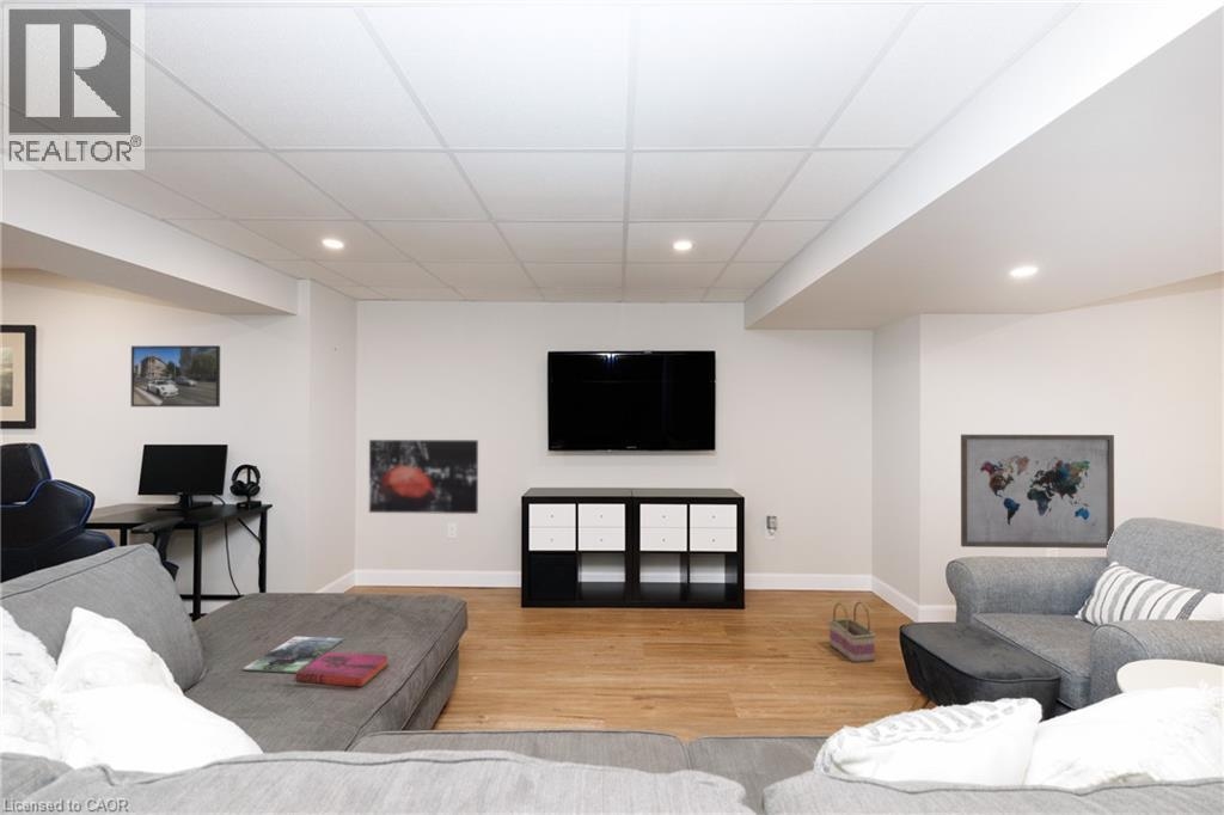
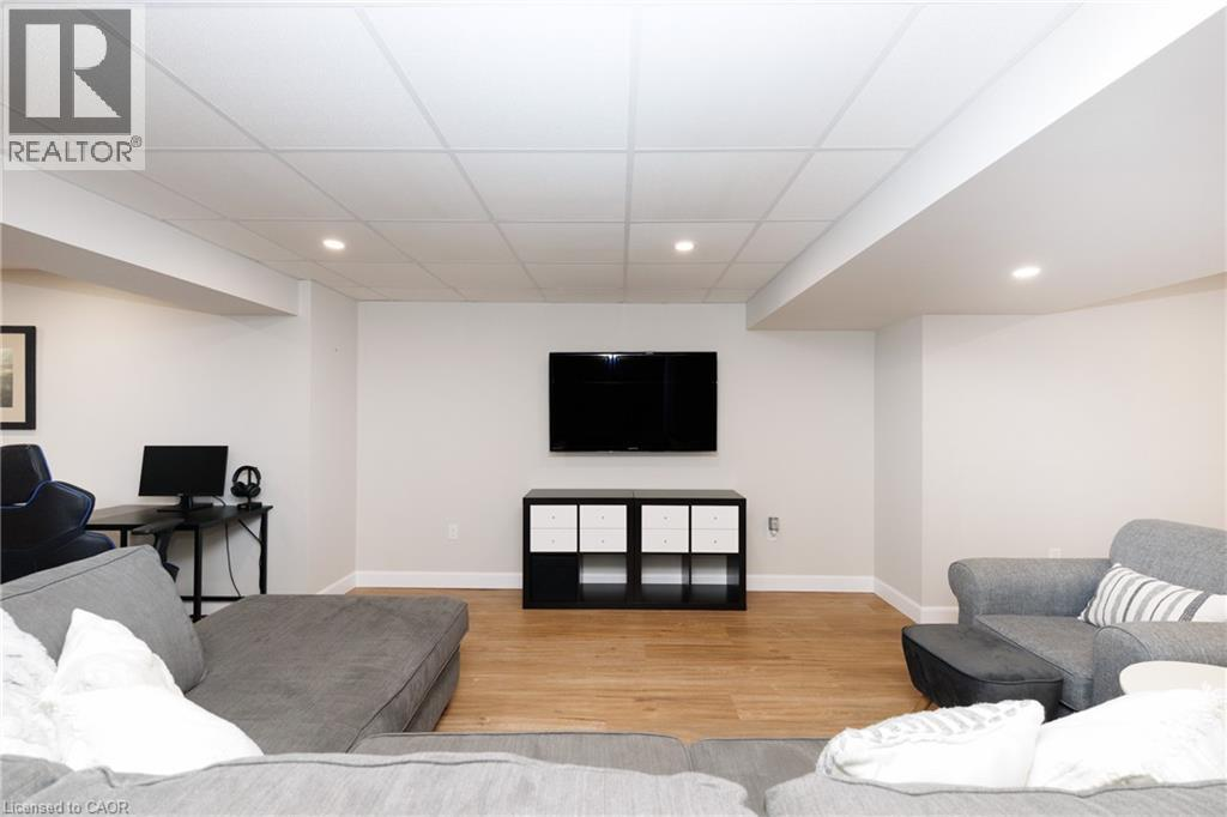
- wall art (423, 476)
- basket (851, 627)
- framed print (175, 375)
- hardback book (343, 668)
- wall art (1036, 490)
- magazine (295, 652)
